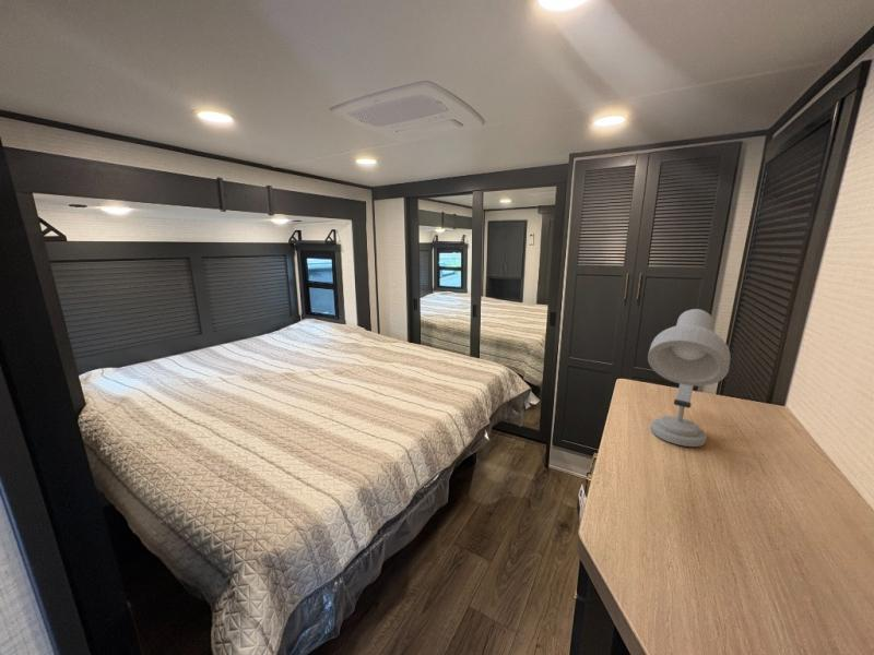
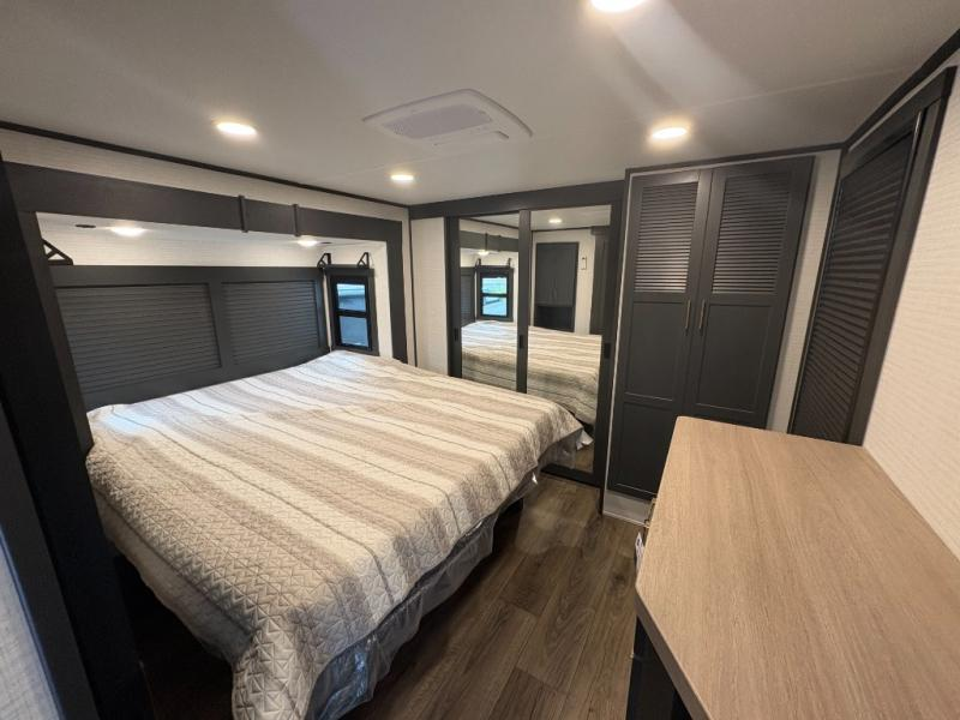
- desk lamp (685, 377)
